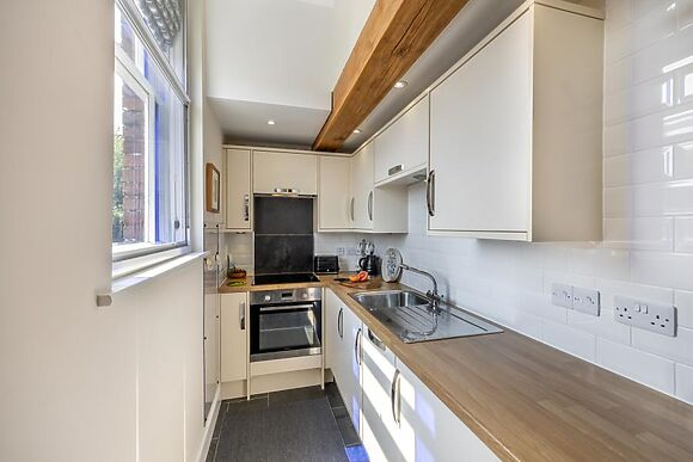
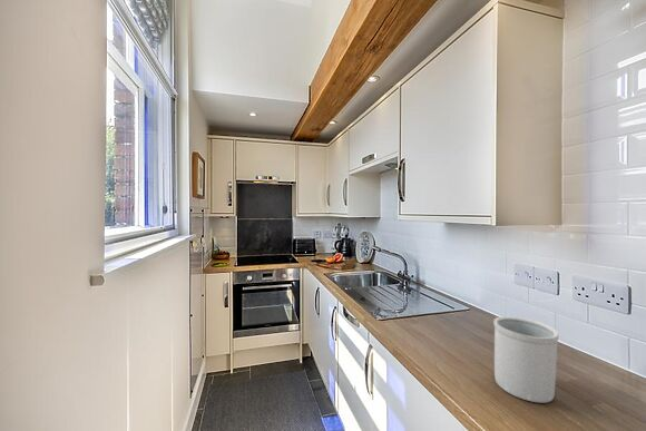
+ utensil holder (523, 356)
